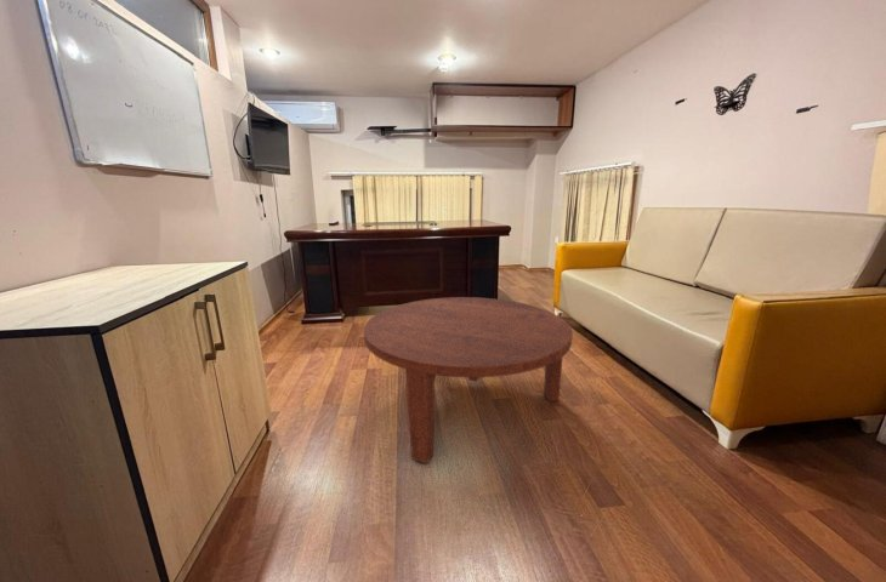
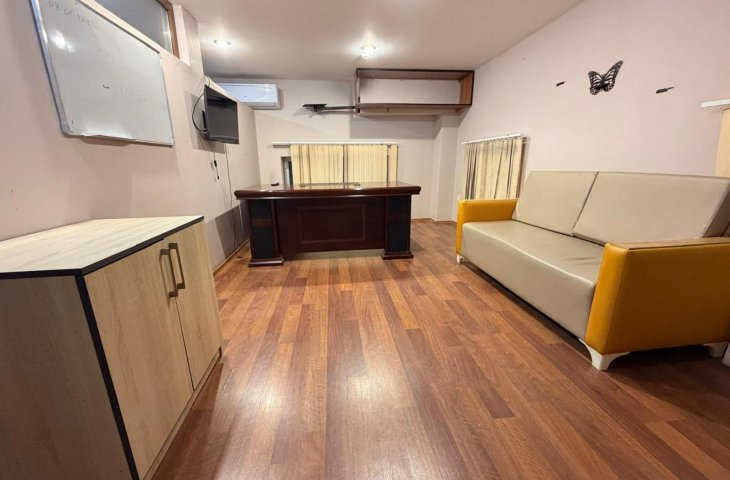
- coffee table (465, 363)
